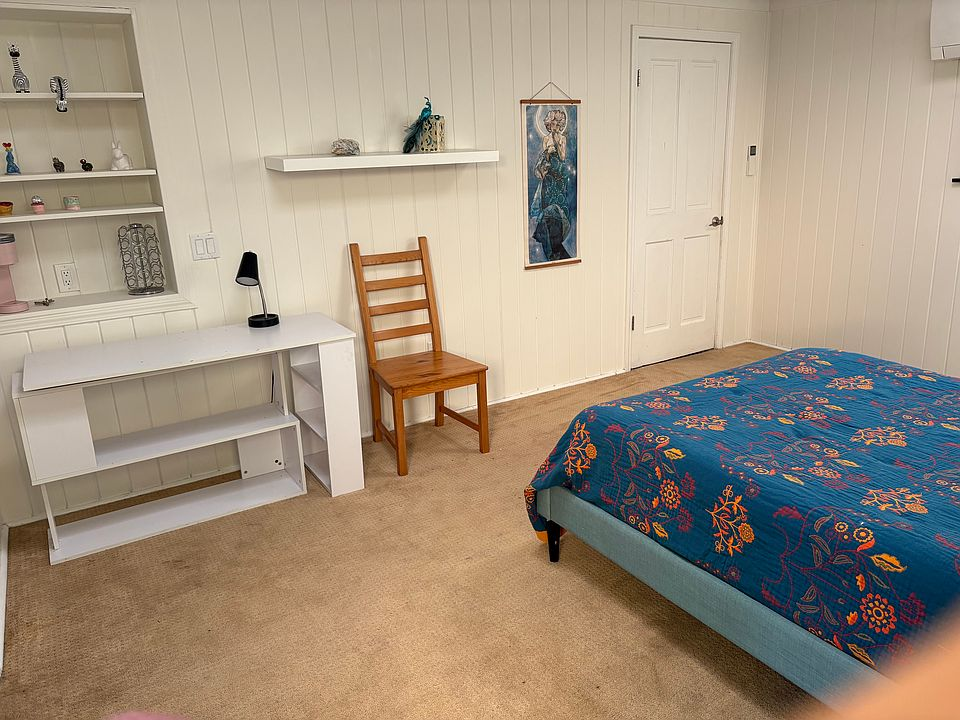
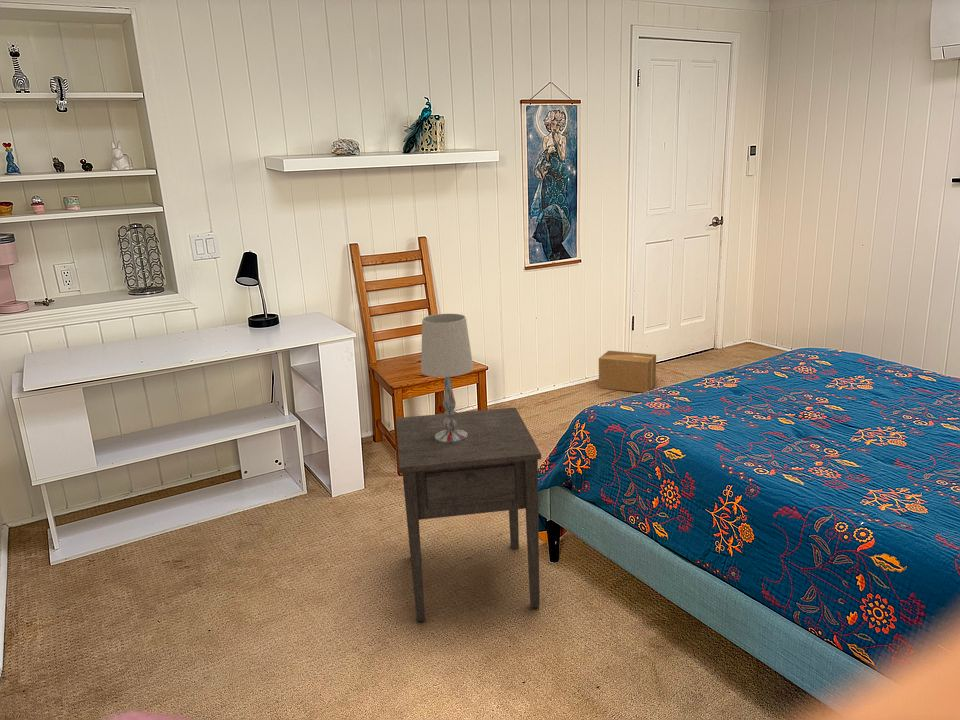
+ table lamp (447, 378)
+ nightstand (467, 509)
+ cardboard box (627, 371)
